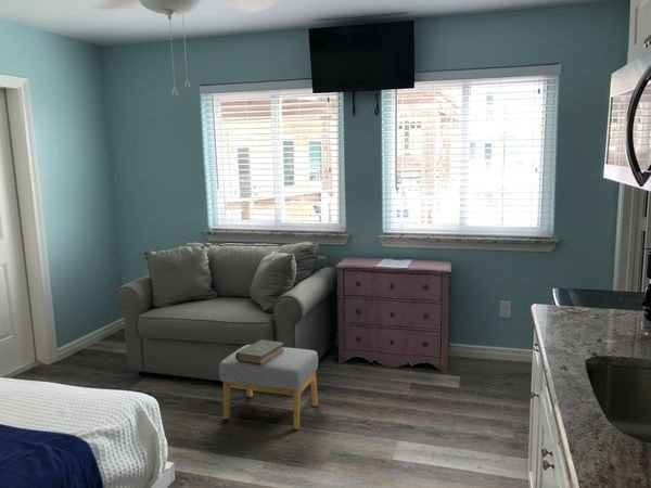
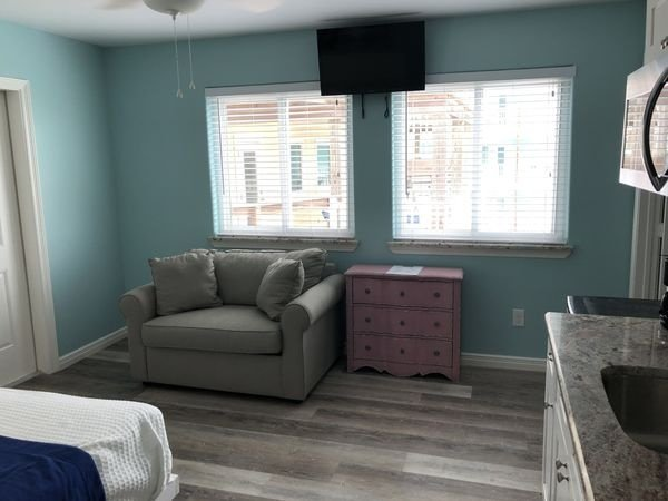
- book (260, 350)
- footstool (270, 383)
